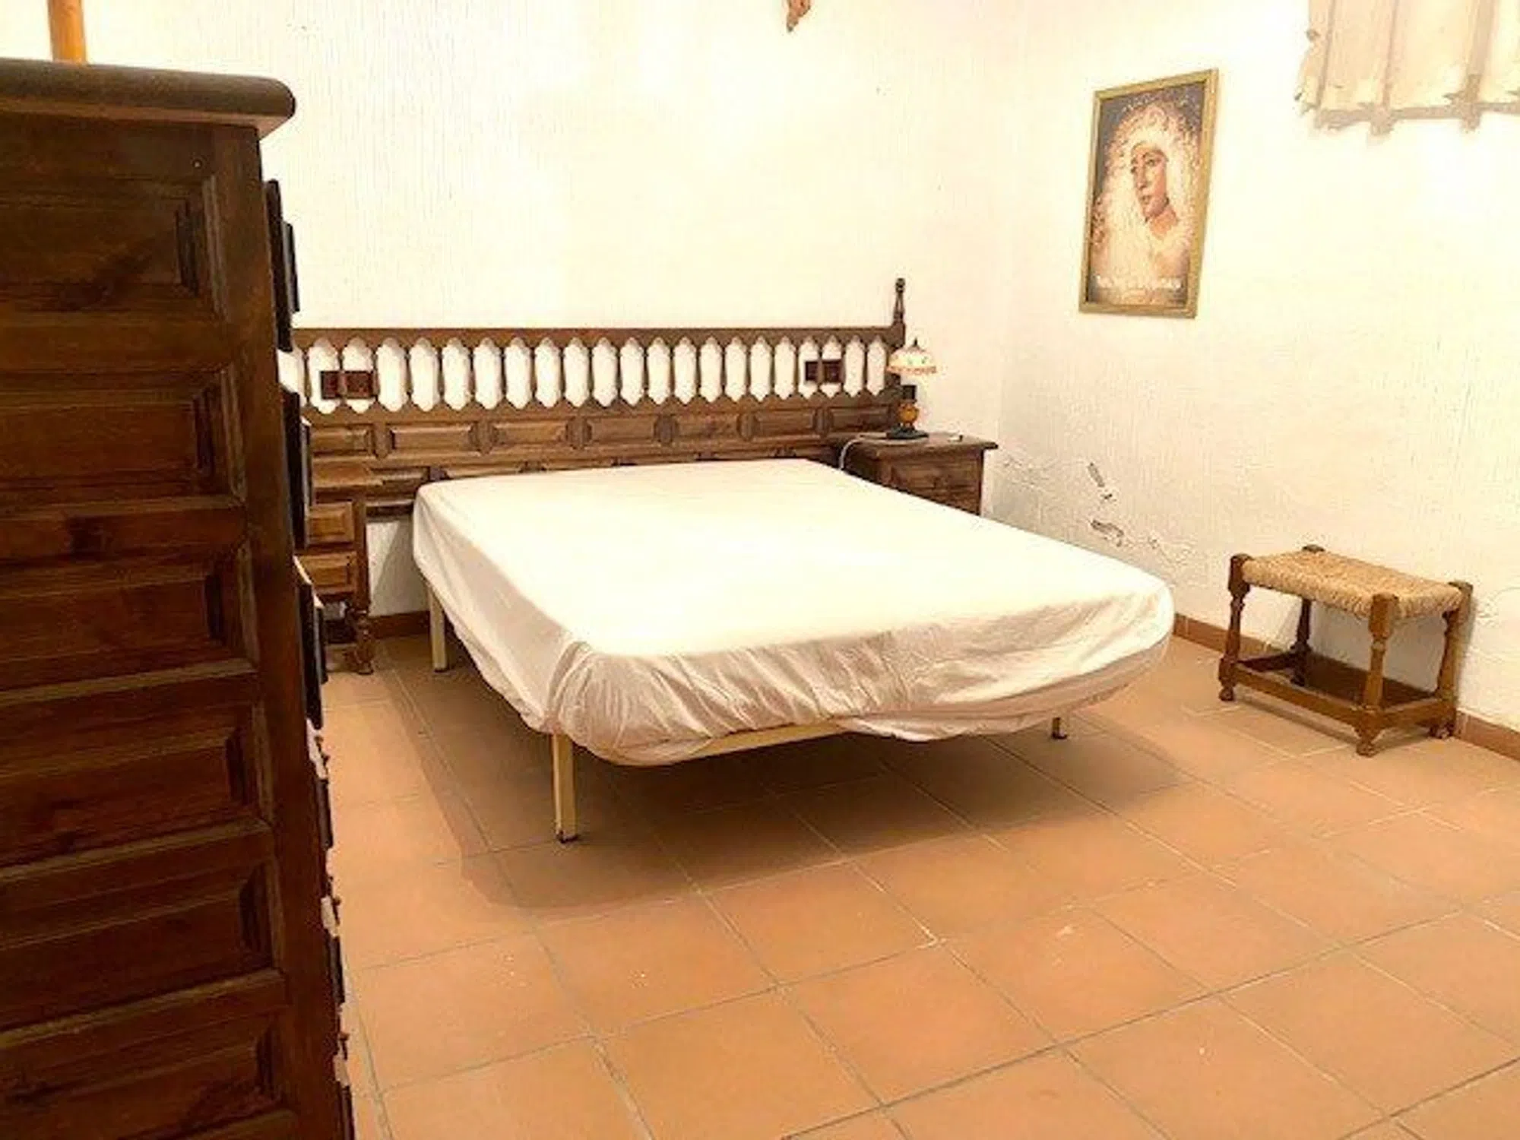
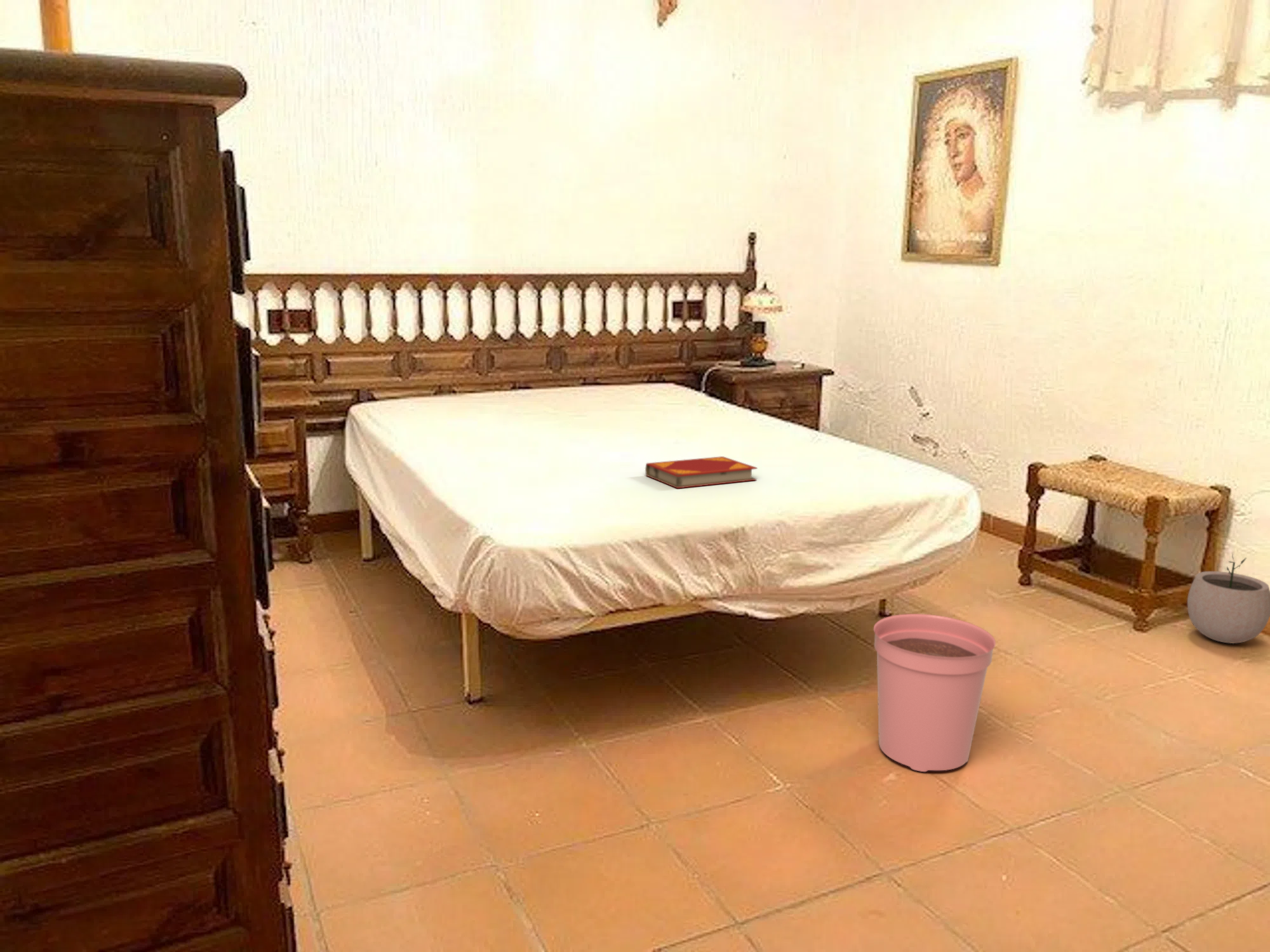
+ plant pot (1229, 597)
+ plant pot (928, 694)
+ hardback book (700, 471)
